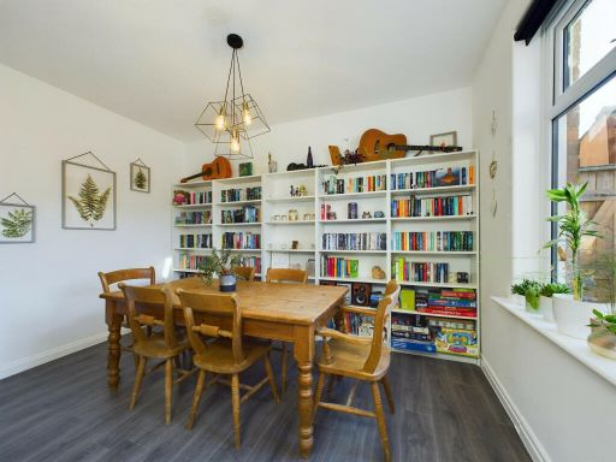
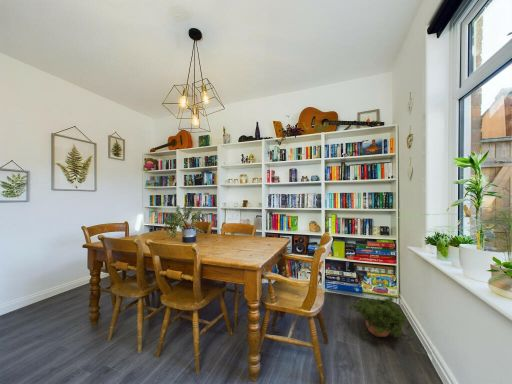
+ potted plant (379, 315)
